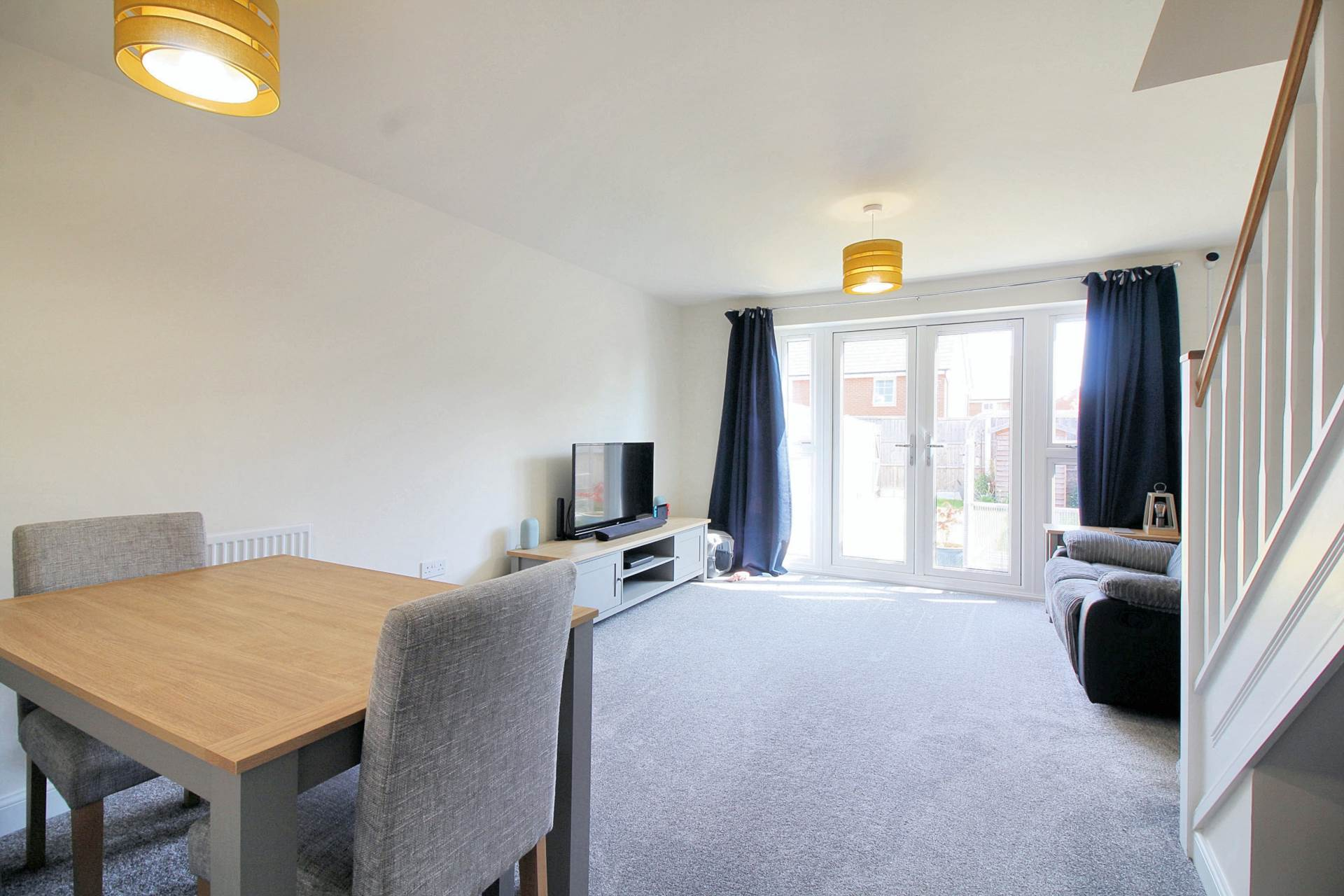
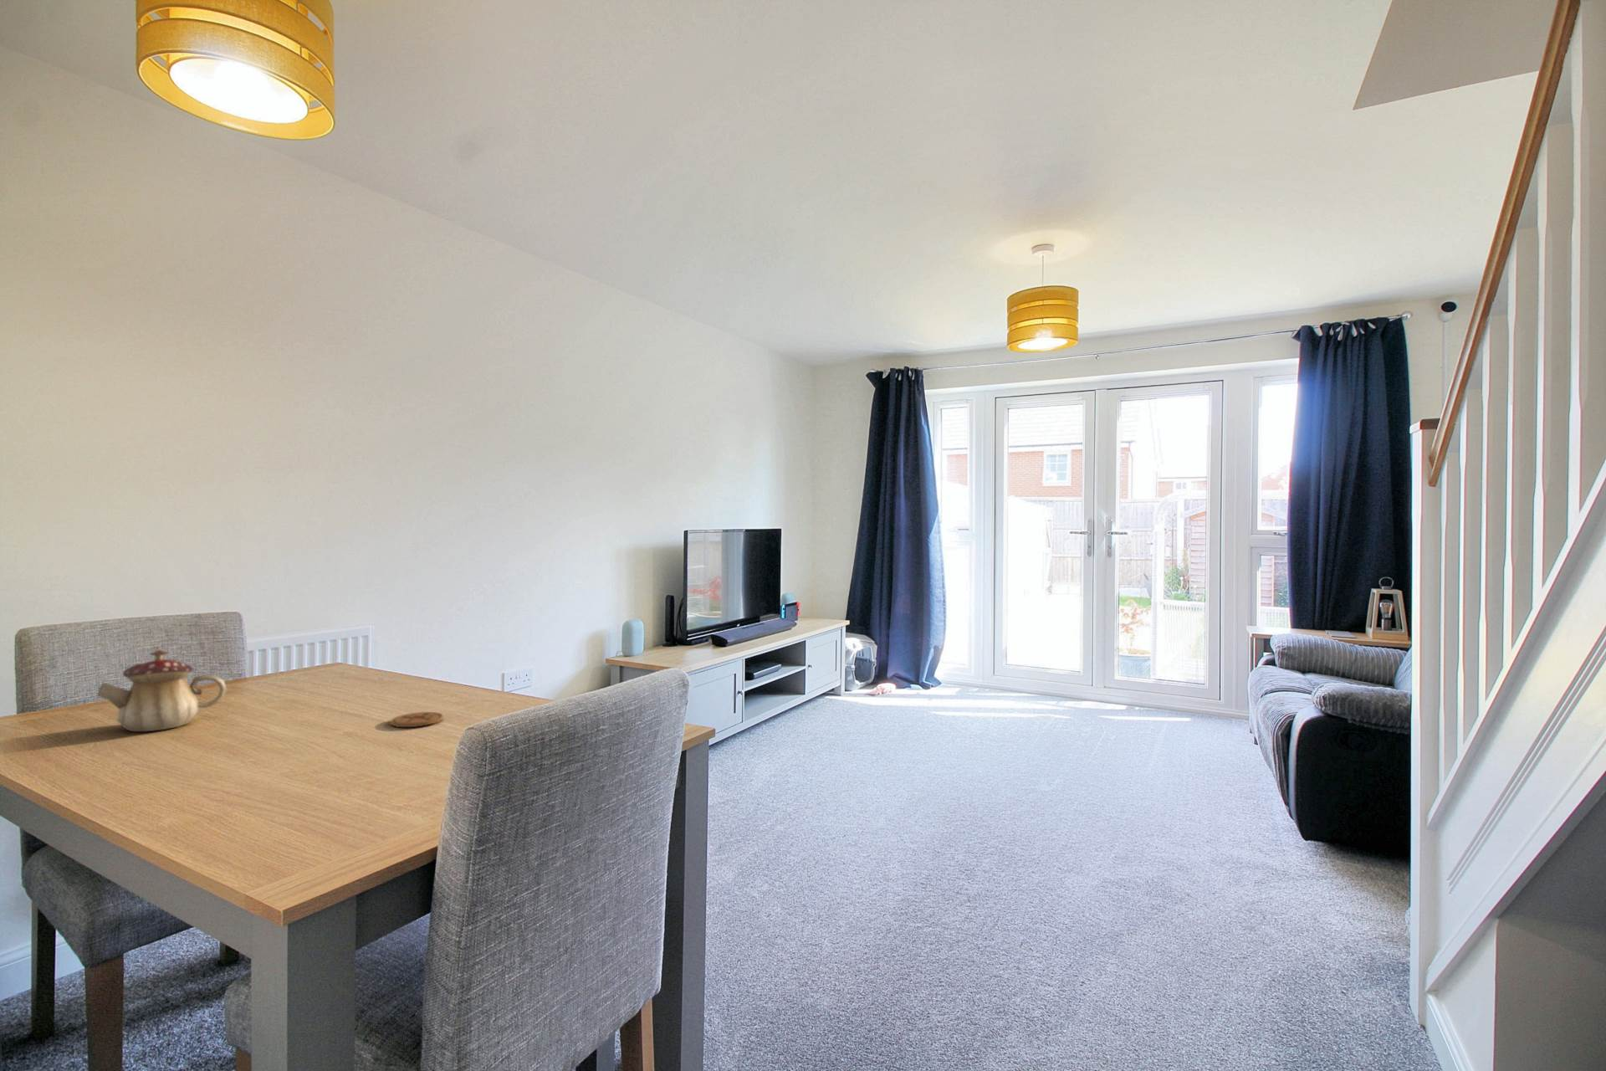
+ teapot (165, 686)
+ coaster (417, 718)
